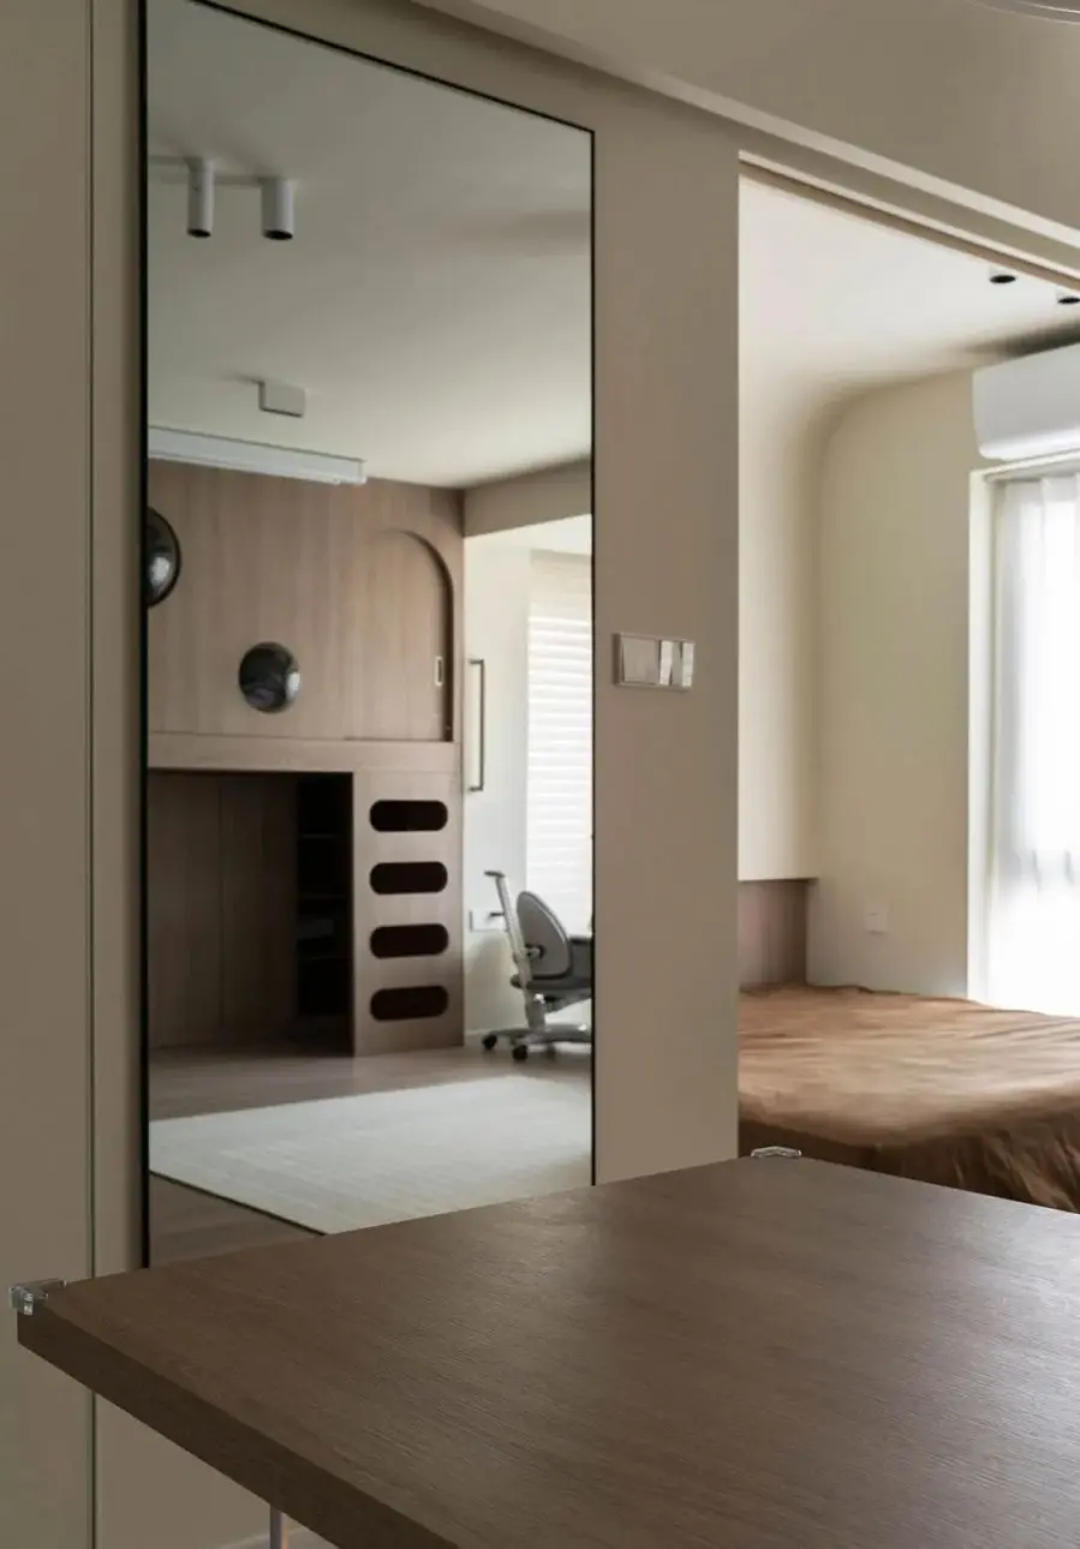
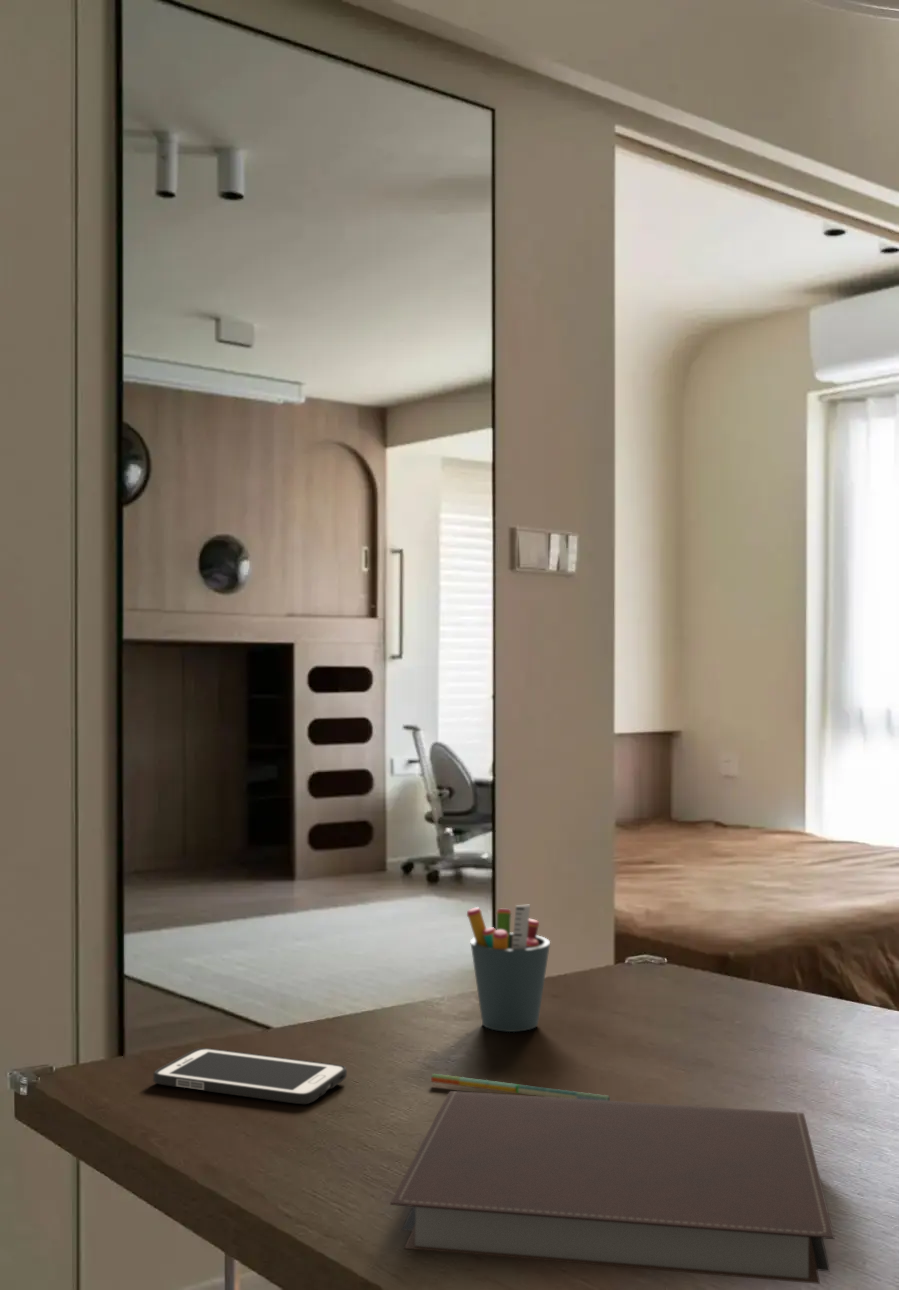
+ cell phone (250, 1075)
+ pen (518, 1088)
+ notebook (615, 1174)
+ pen holder (508, 960)
